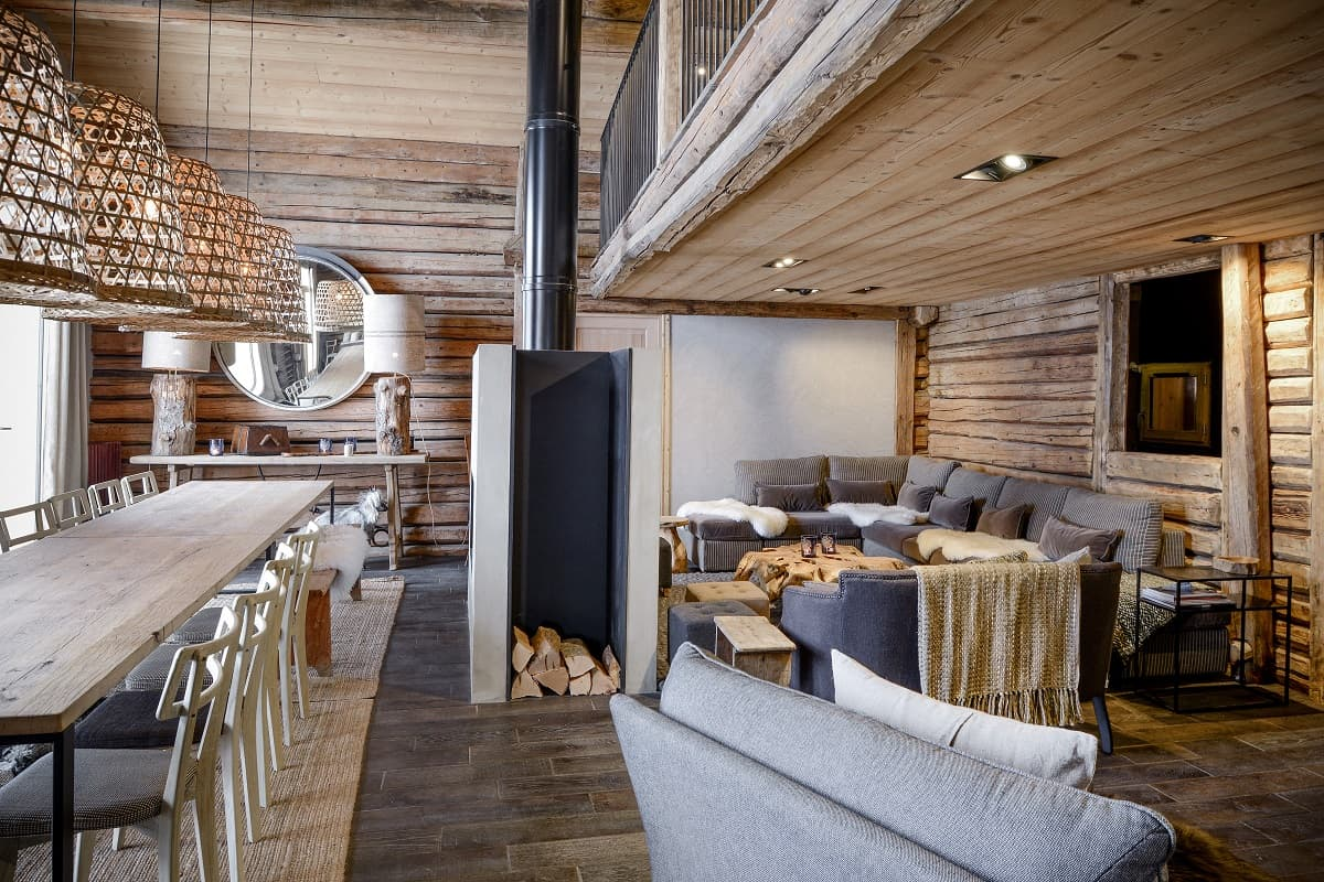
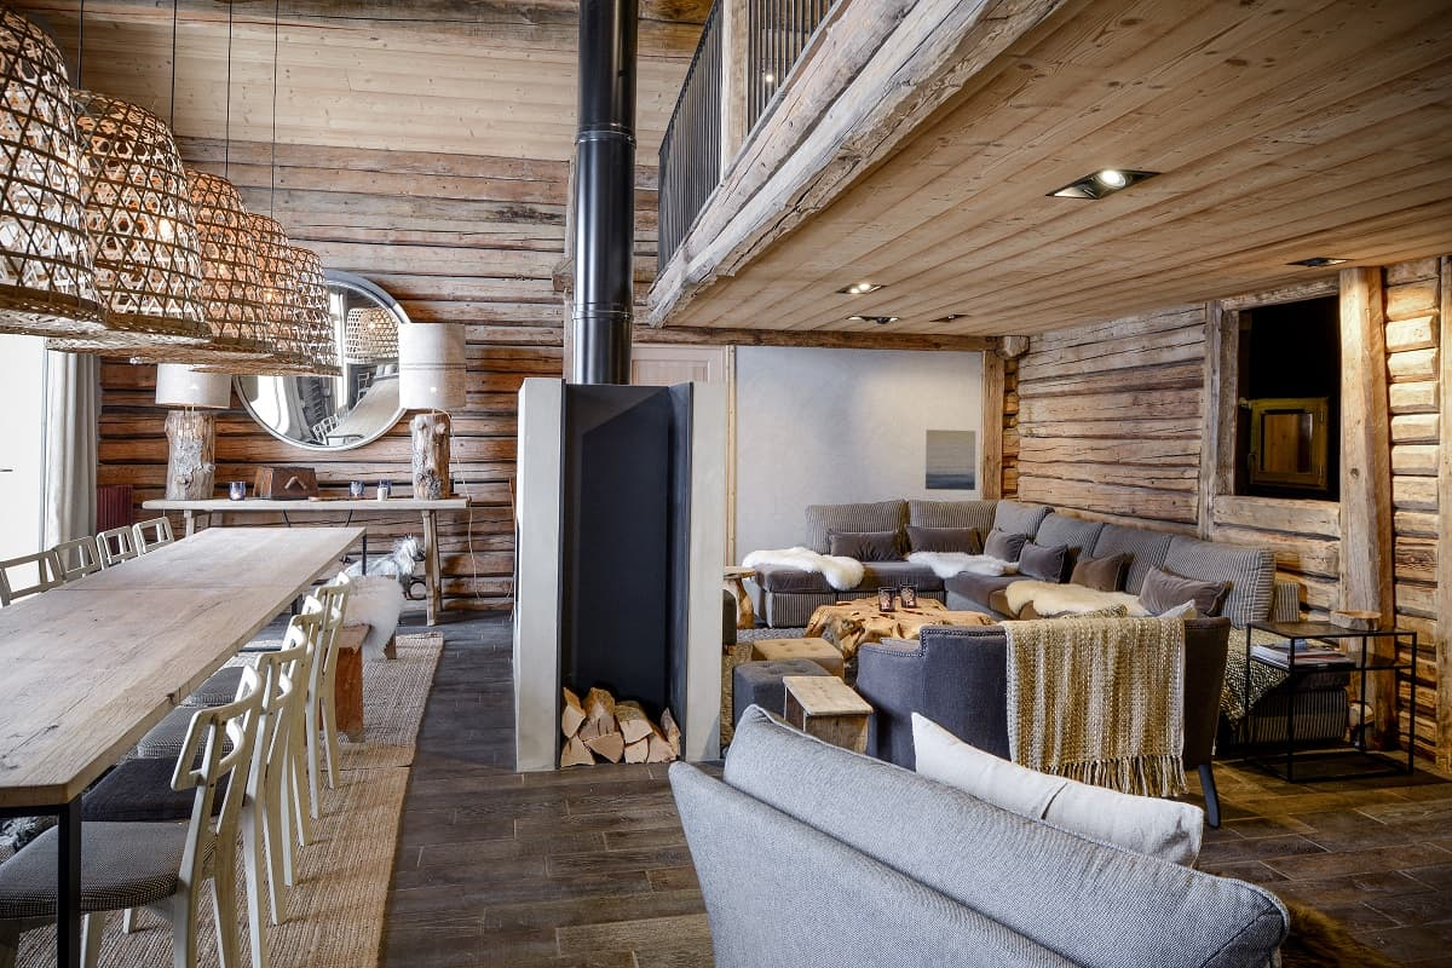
+ wall art (950, 460)
